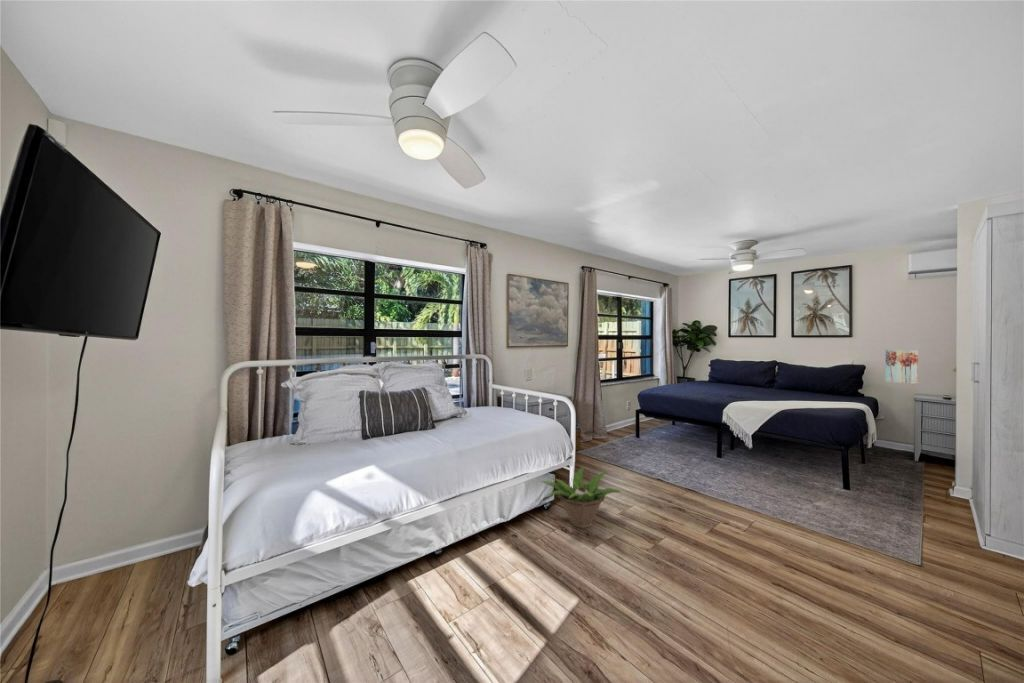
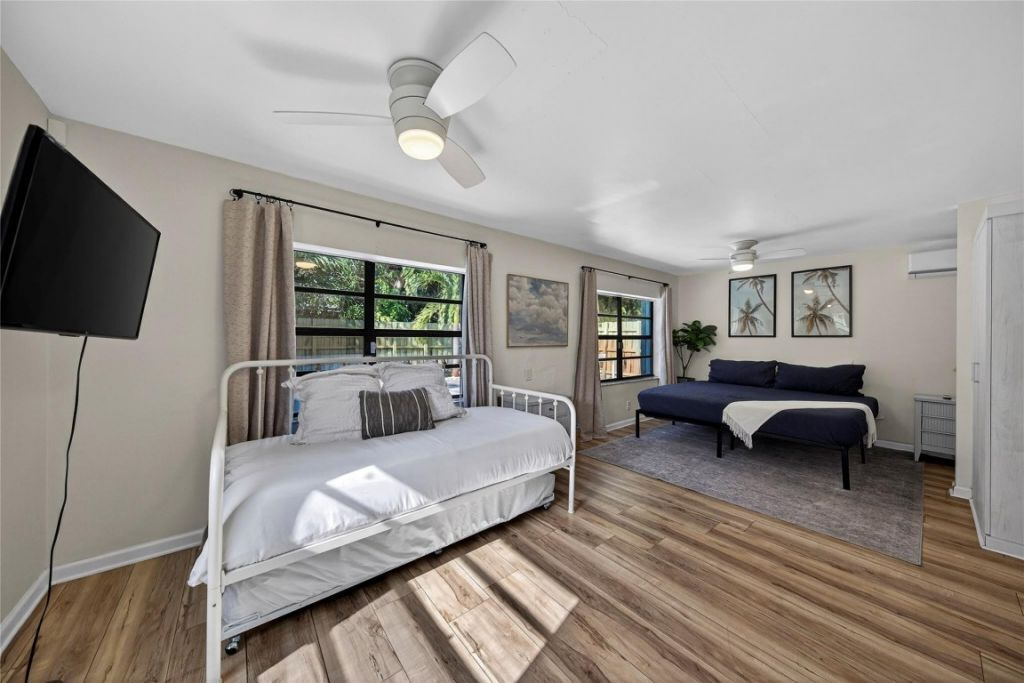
- wall art (901, 366)
- decorative plant (578, 500)
